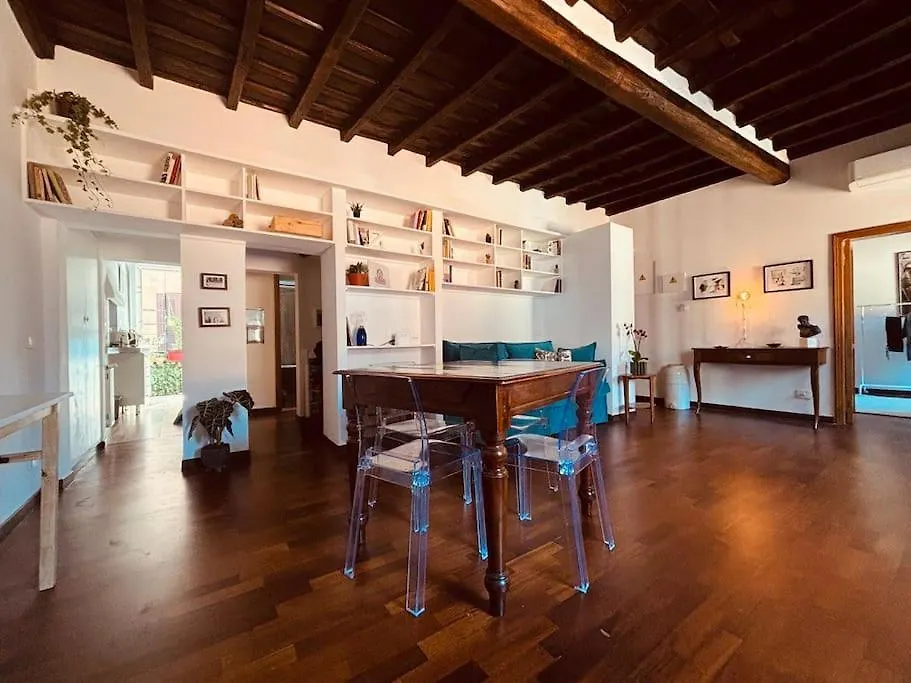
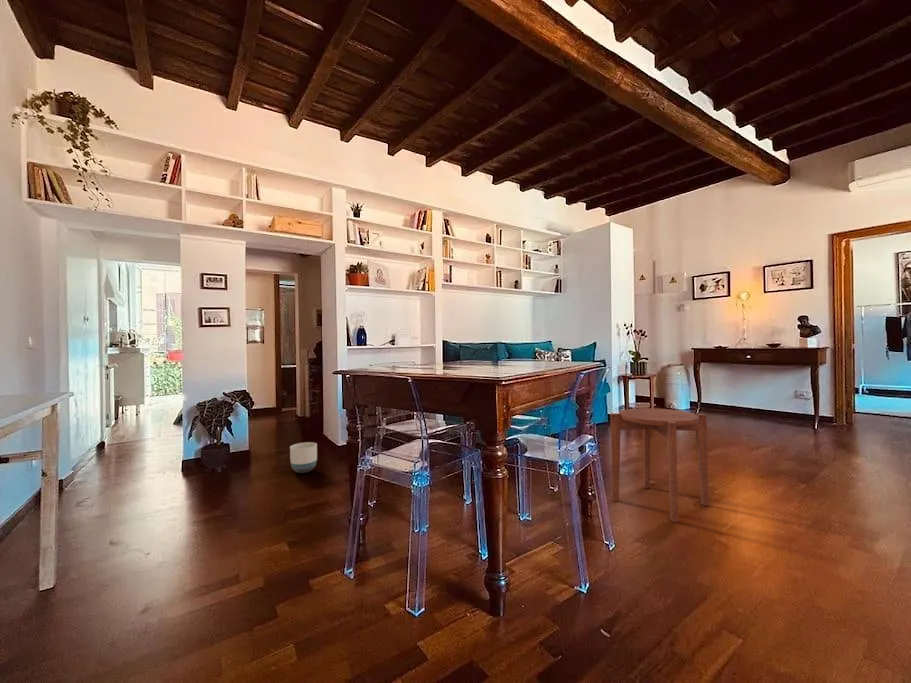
+ planter (303, 458)
+ side table (649, 458)
